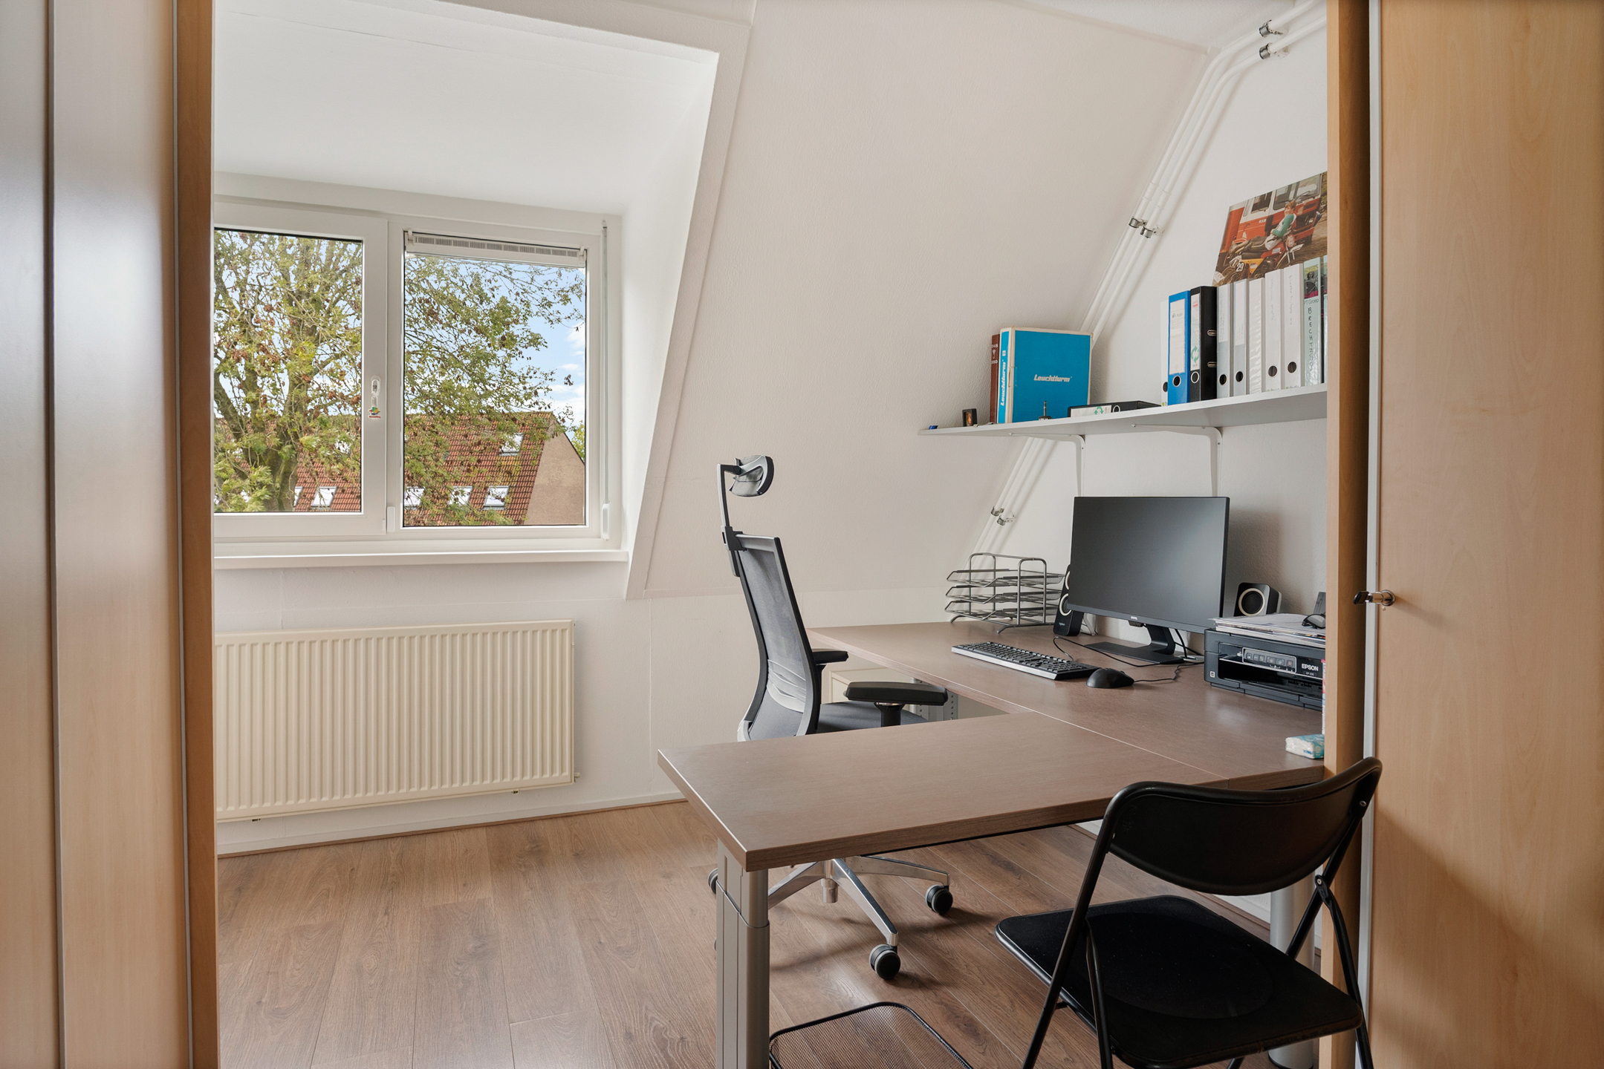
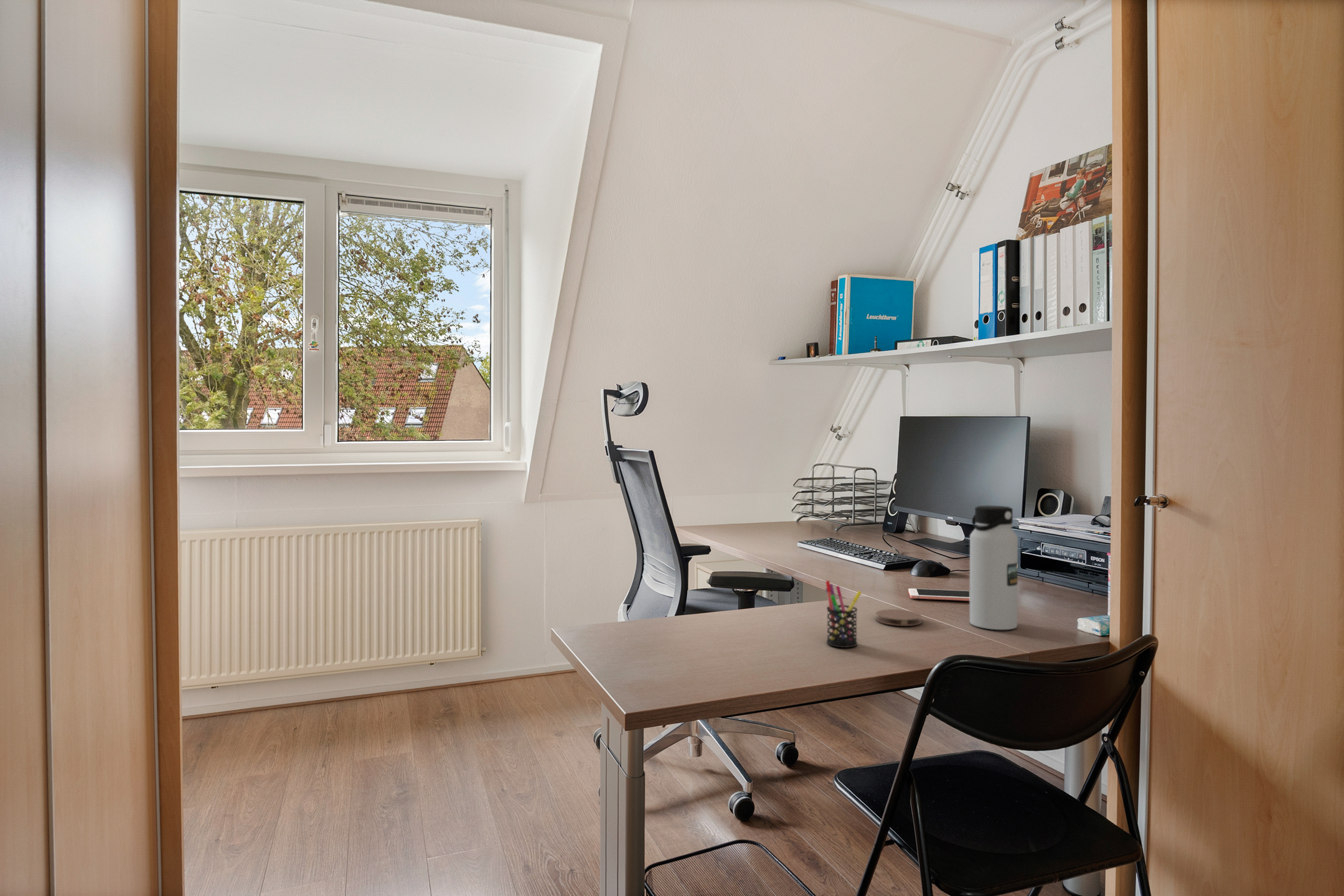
+ coaster (898, 617)
+ water bottle (993, 566)
+ cell phone (946, 595)
+ pen holder (839, 613)
